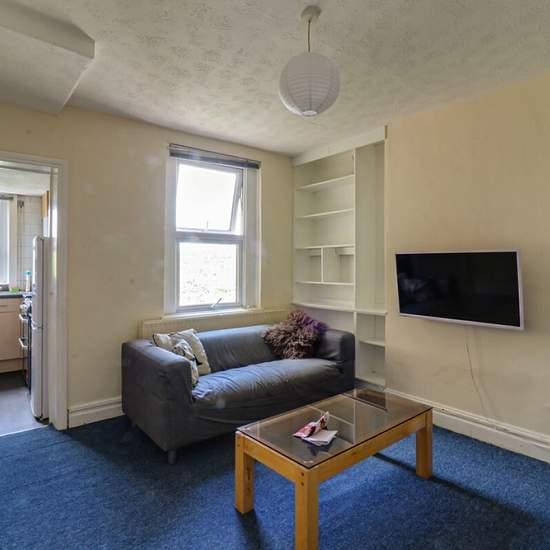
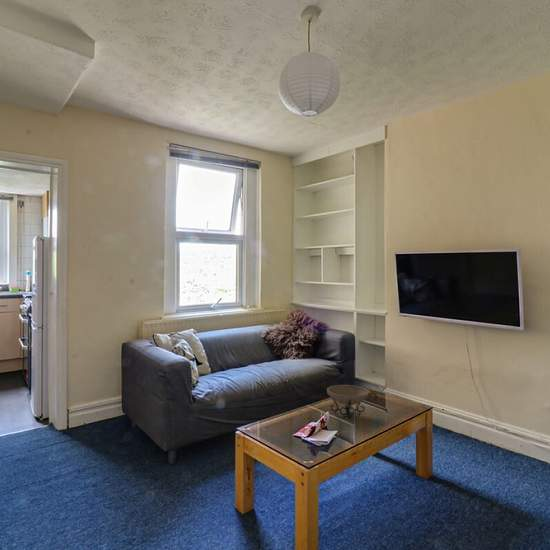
+ decorative bowl (347, 402)
